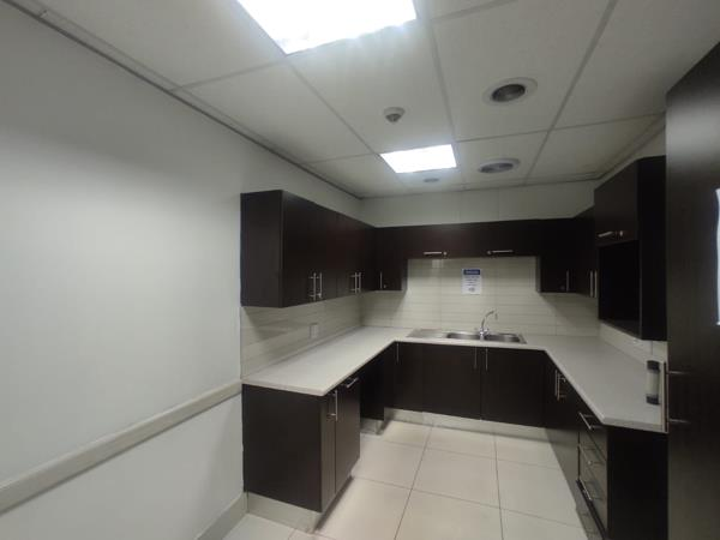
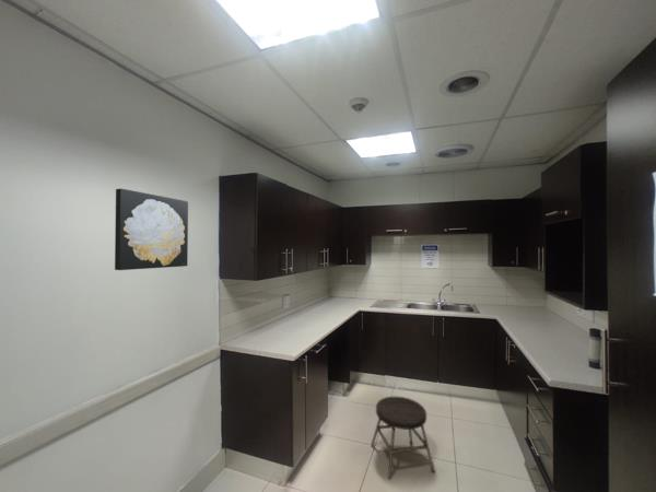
+ stool (401, 429)
+ wall art (155, 232)
